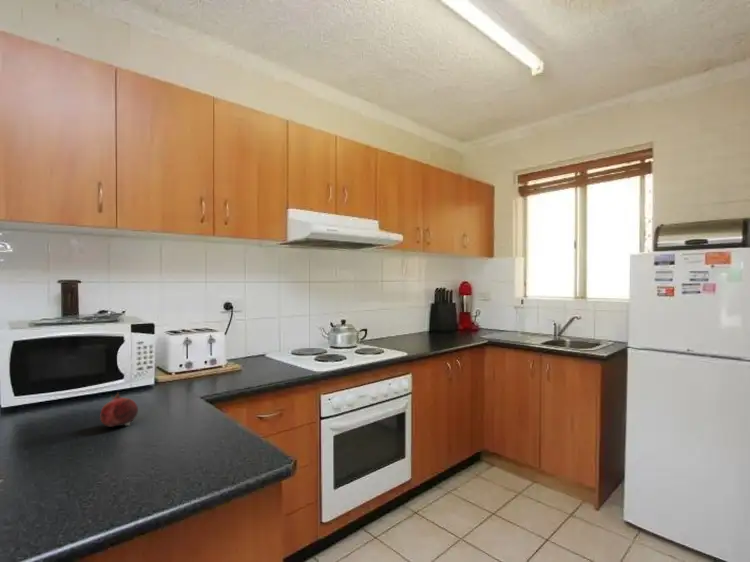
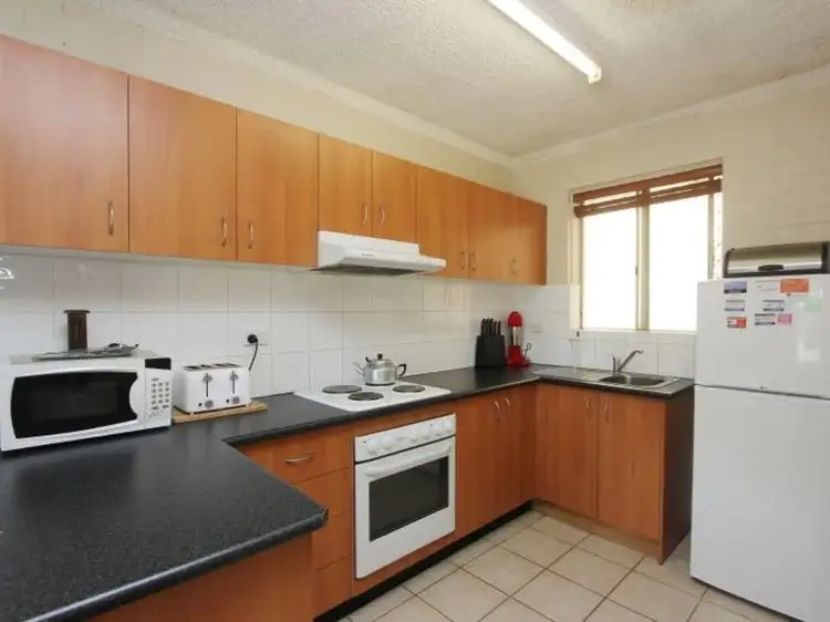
- fruit (119, 409)
